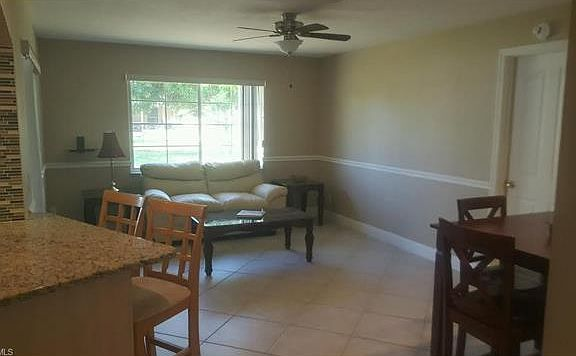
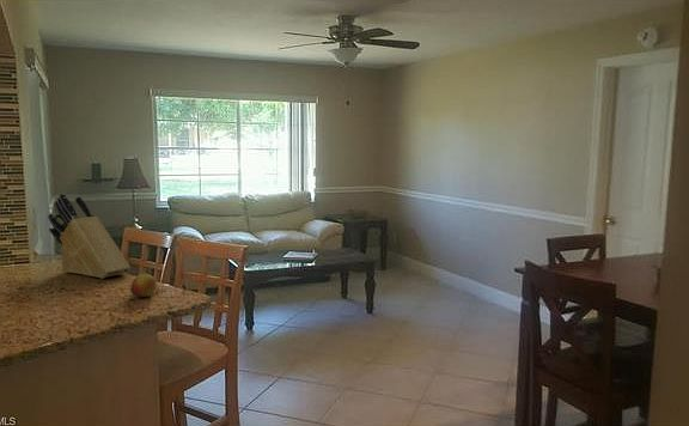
+ knife block (87, 233)
+ fruit (144, 285)
